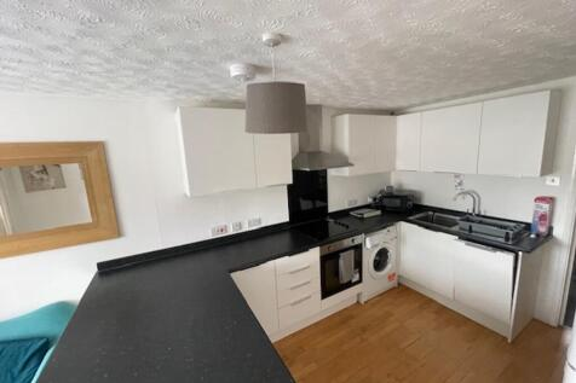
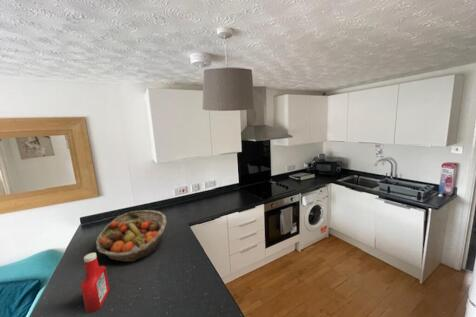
+ soap bottle (94, 278)
+ fruit basket (133, 234)
